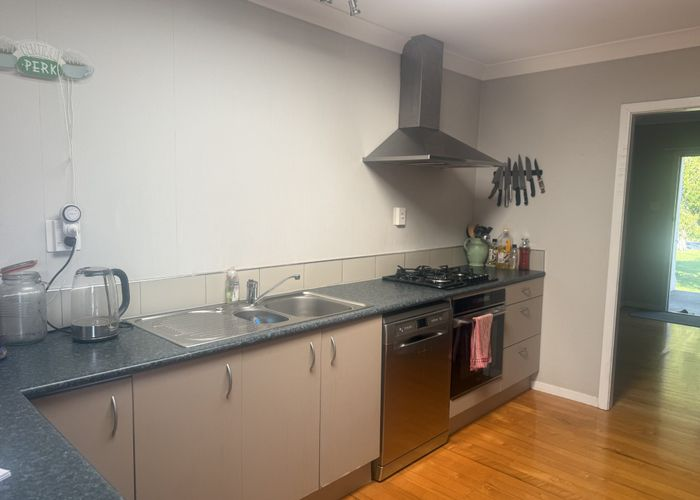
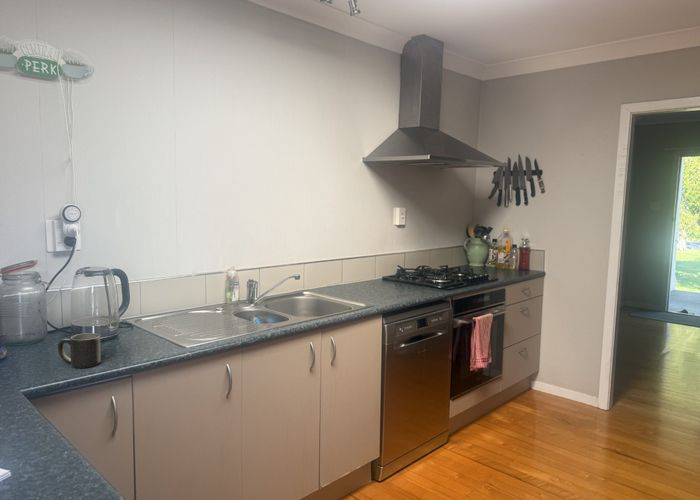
+ mug (79, 349)
